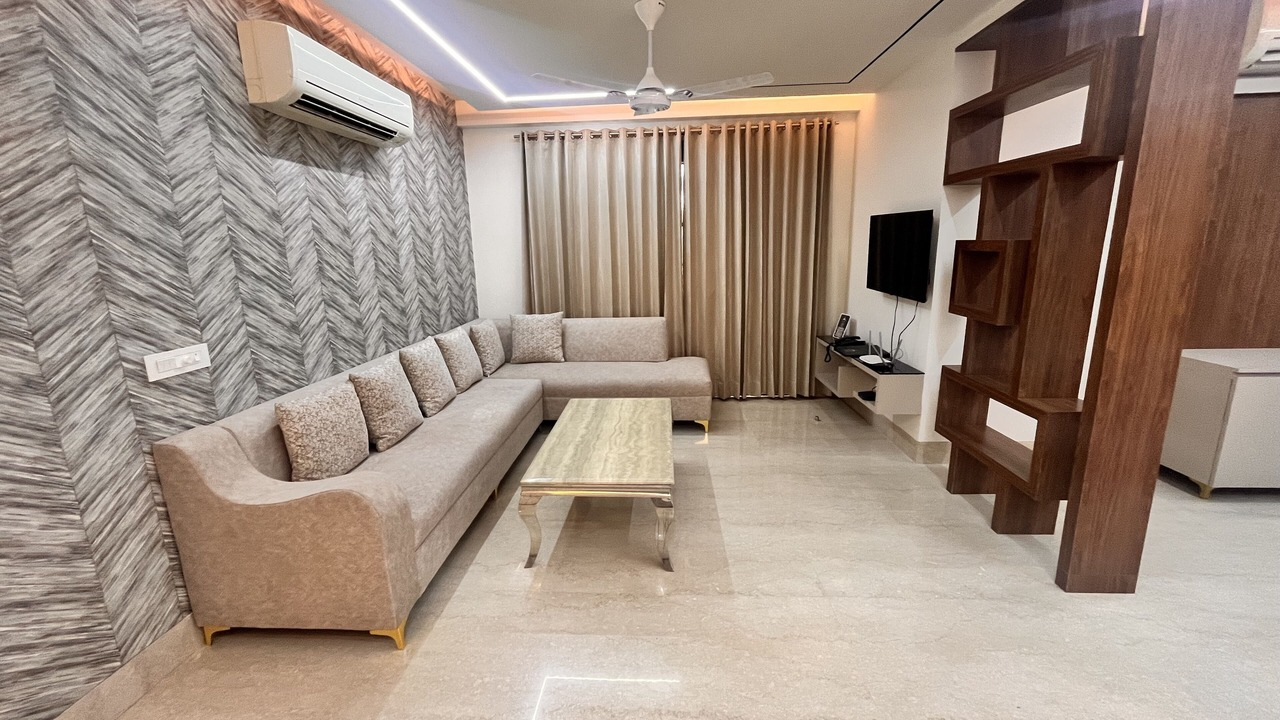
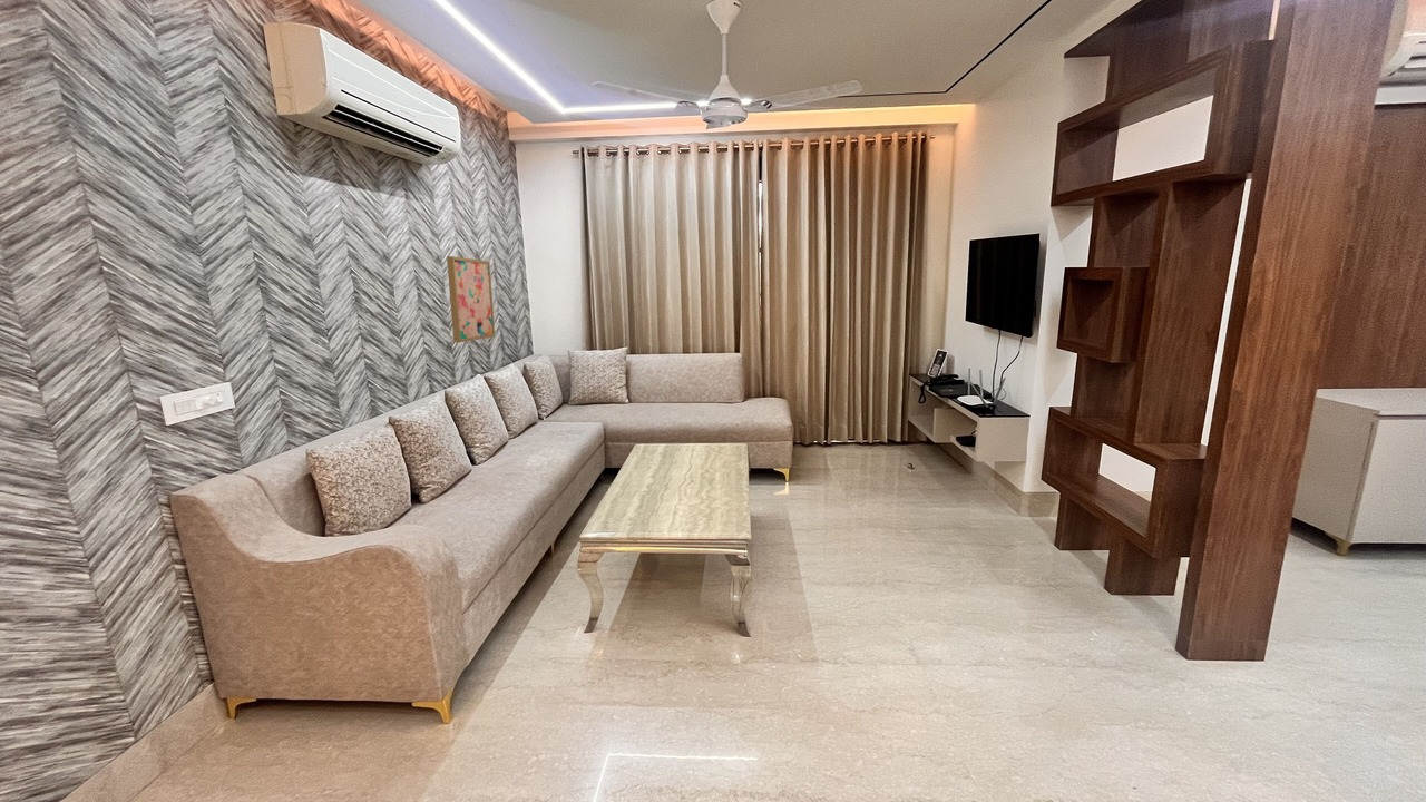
+ wall art (472, 300)
